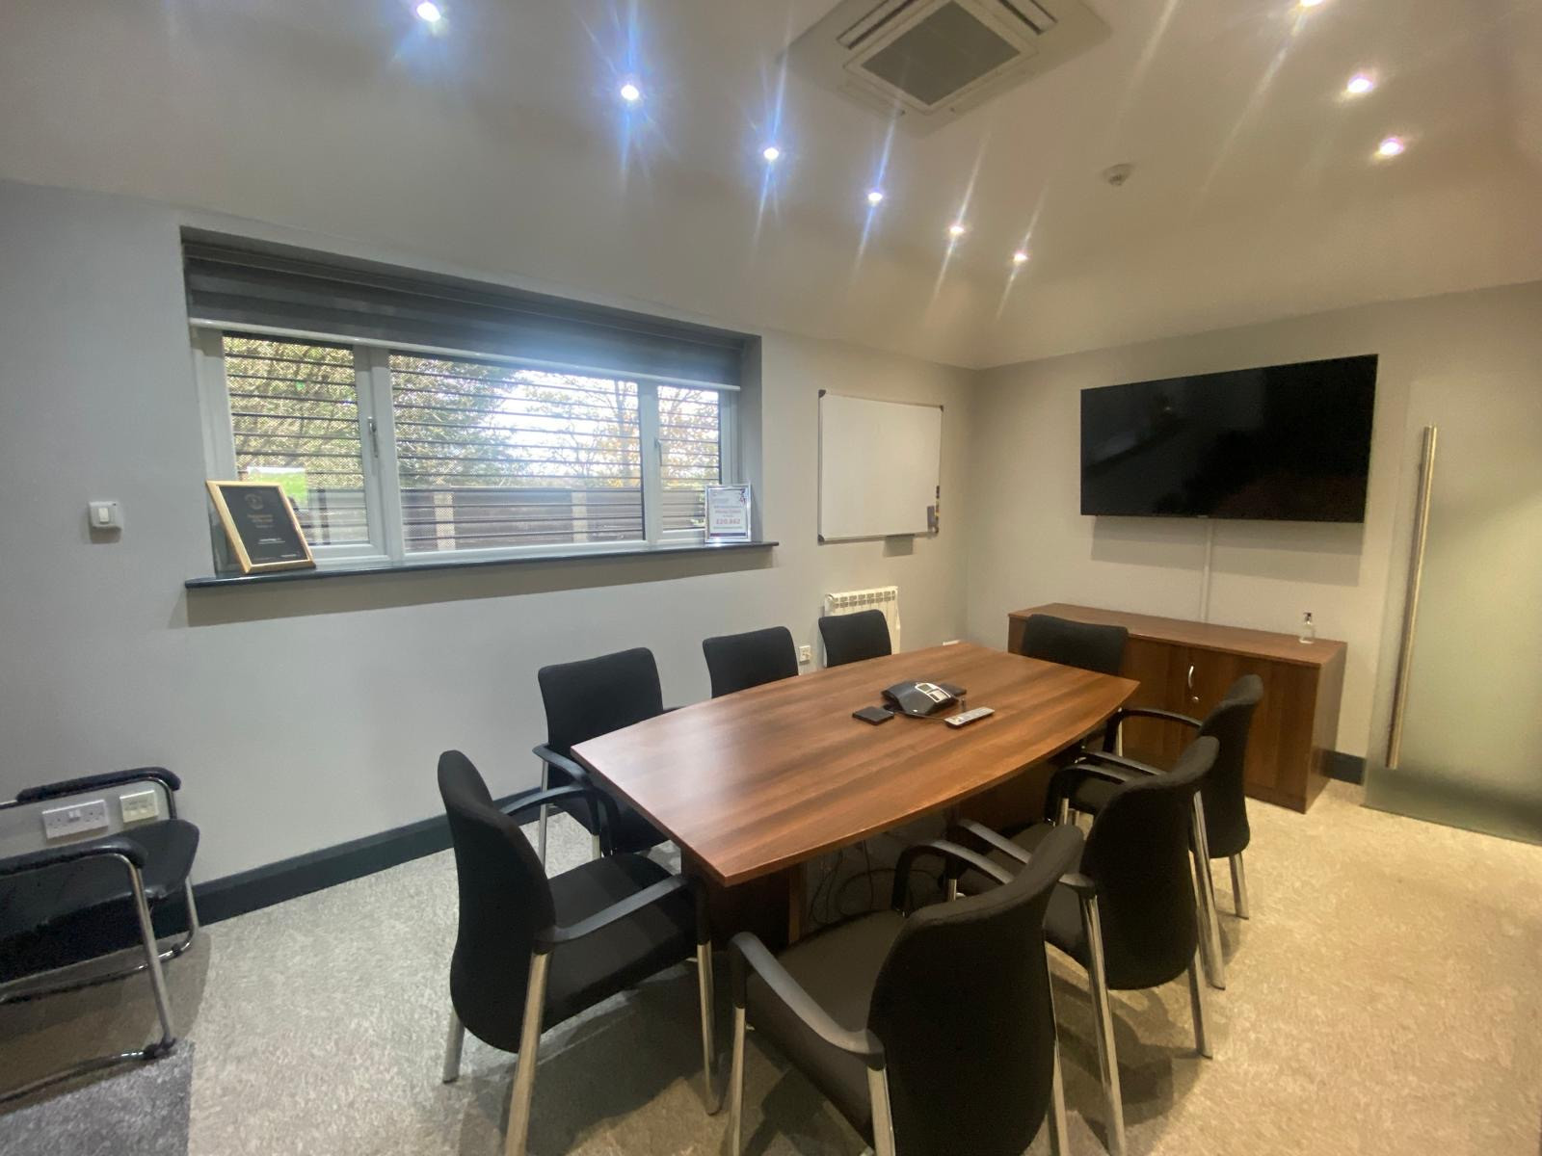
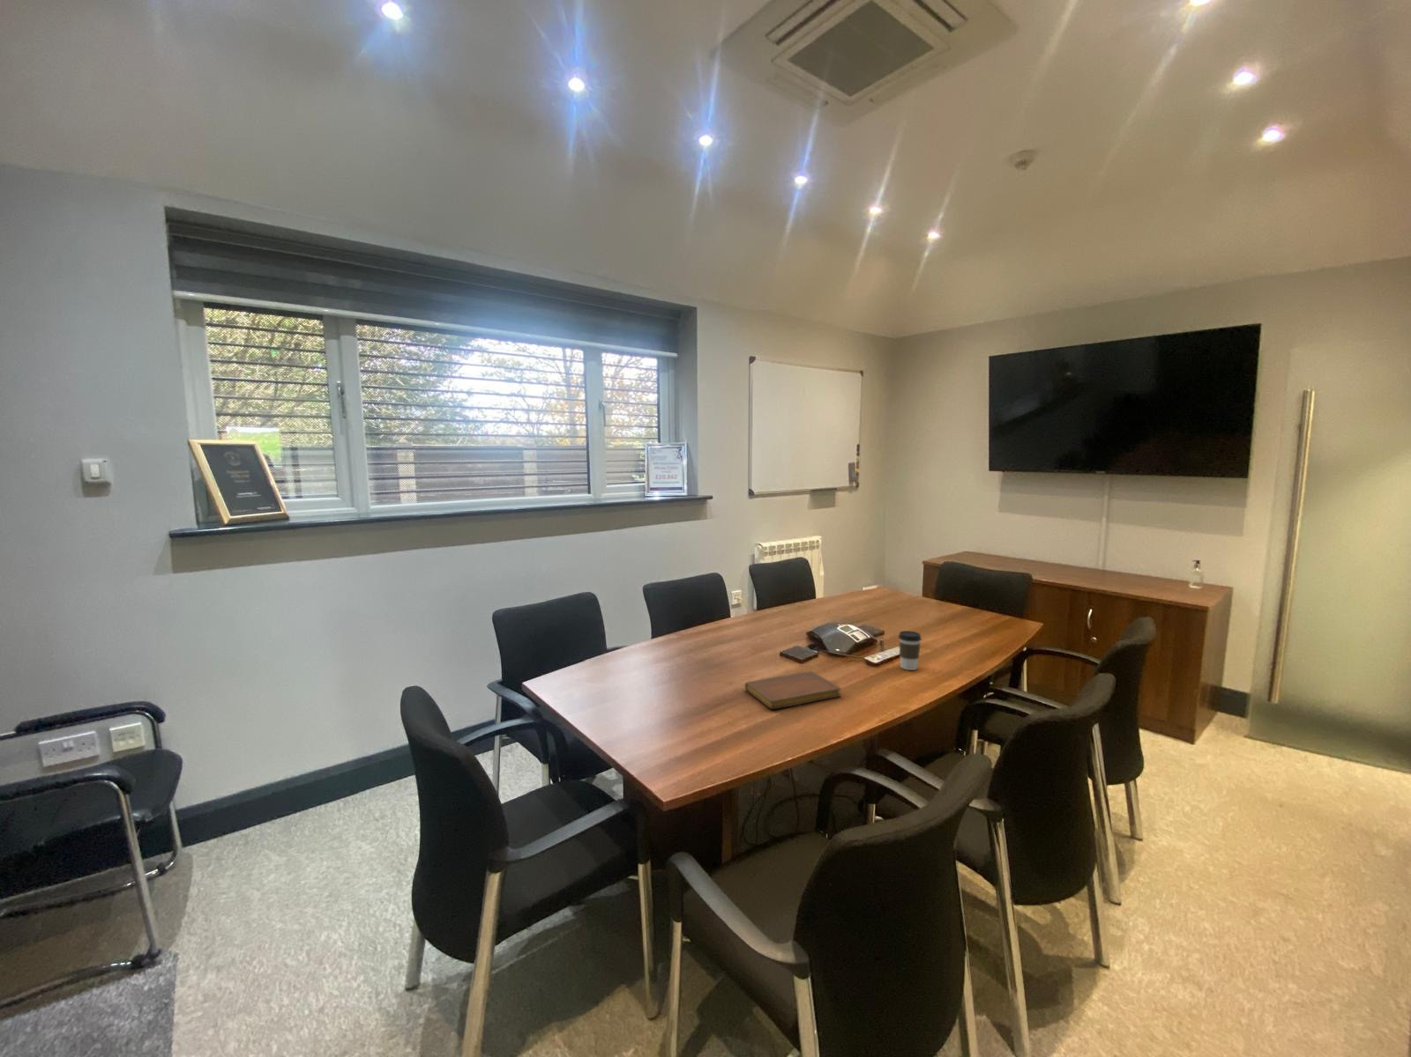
+ coffee cup (909, 650)
+ notebook (792, 688)
